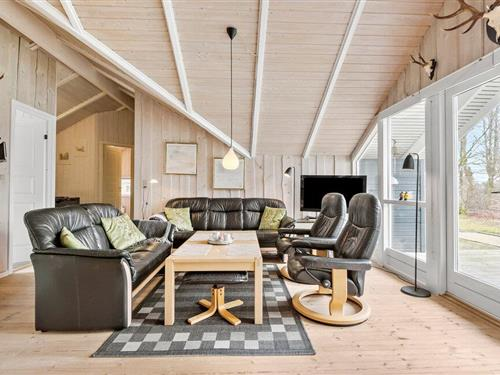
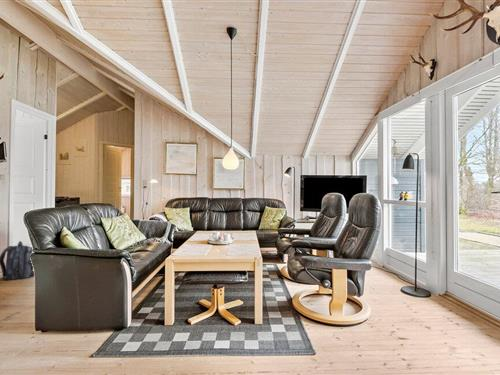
+ backpack (20, 258)
